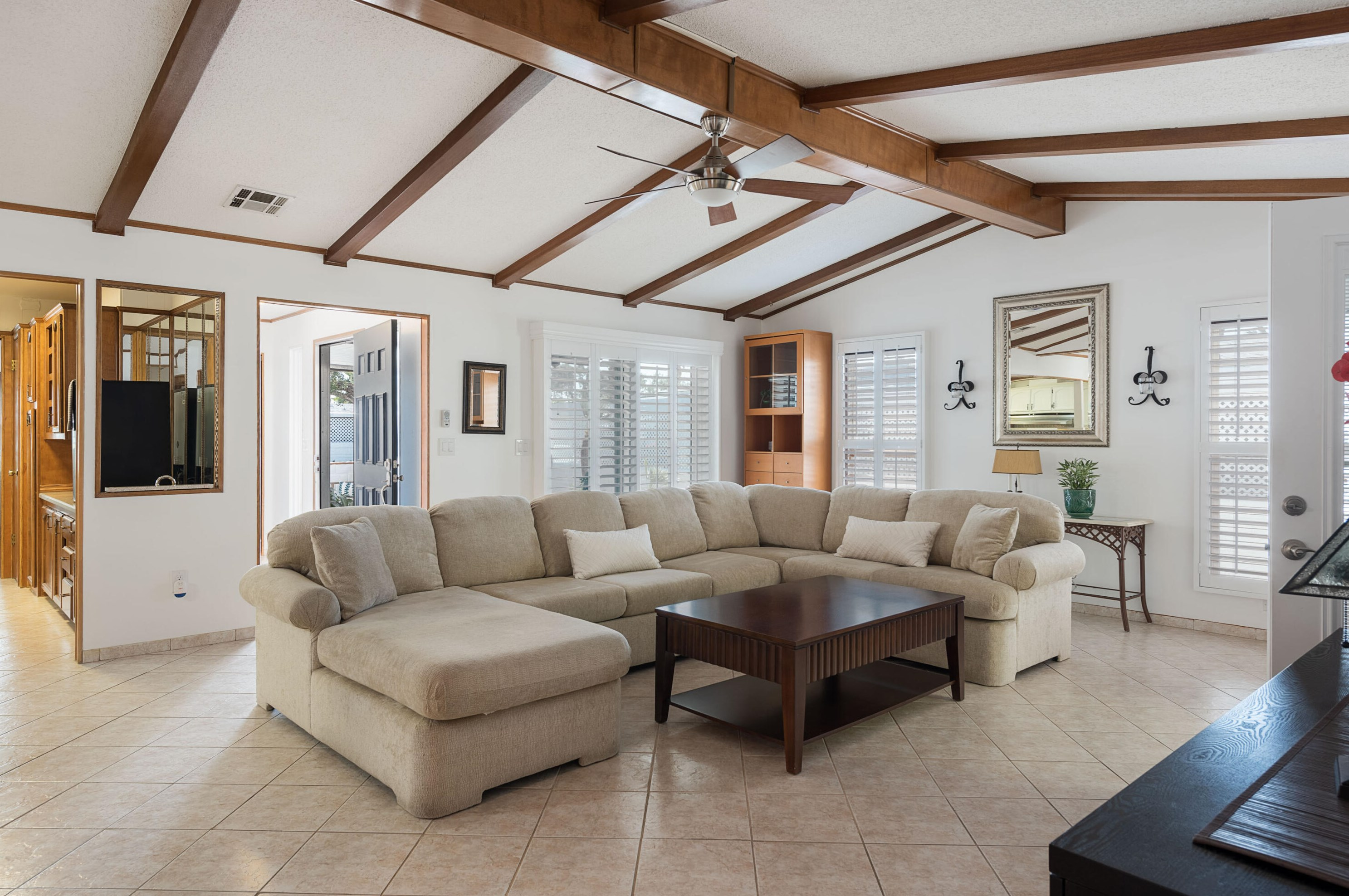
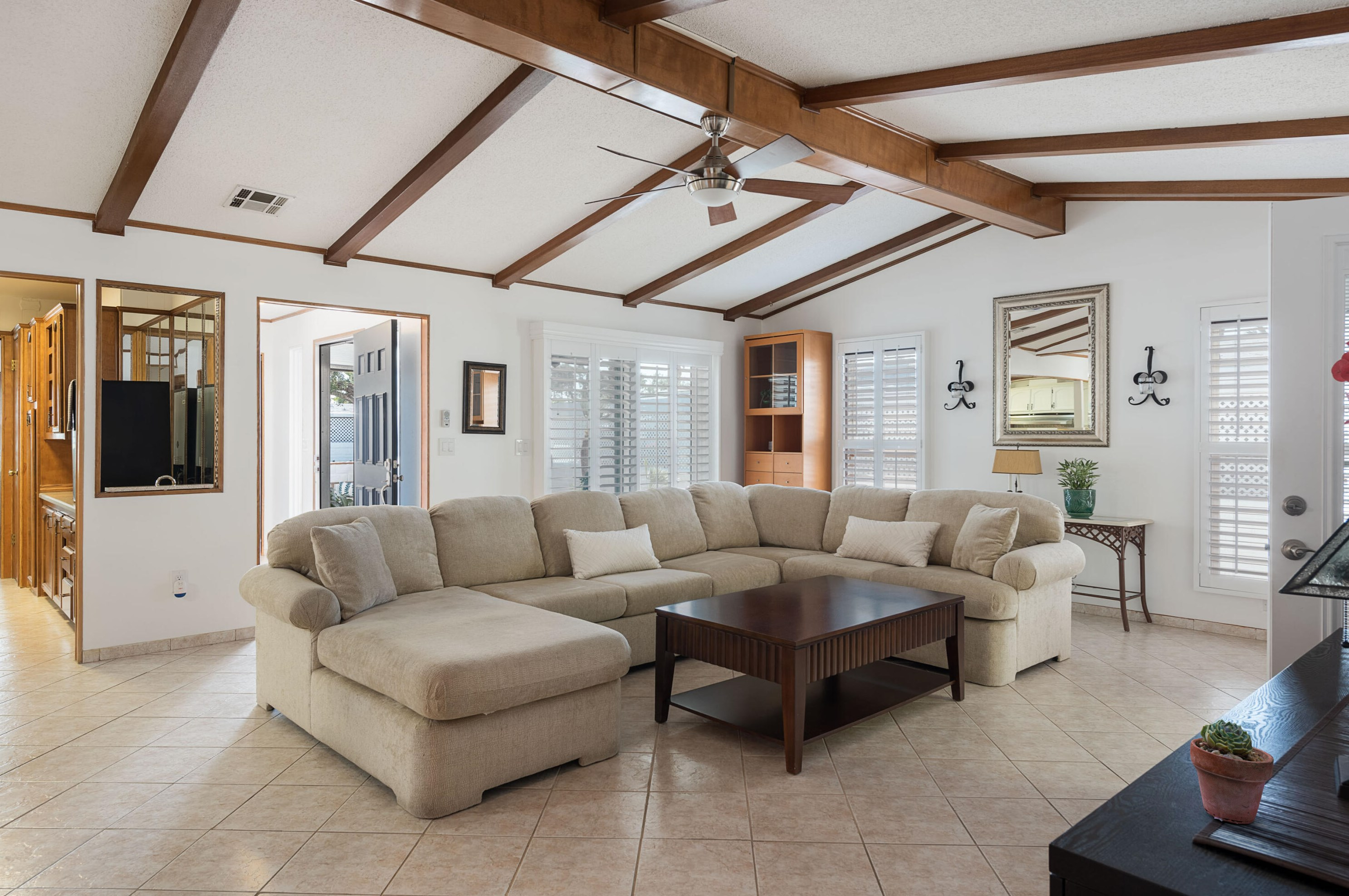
+ potted succulent (1230, 768)
